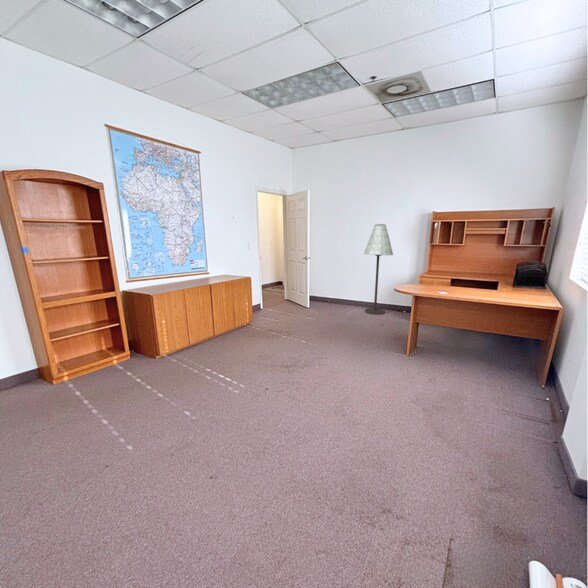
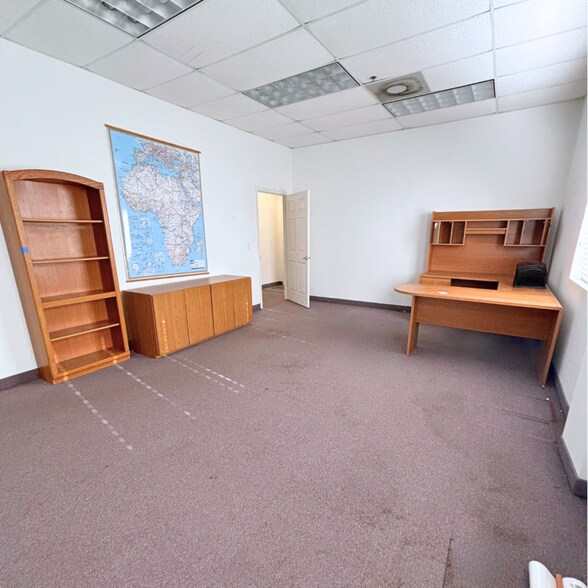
- floor lamp (377, 269)
